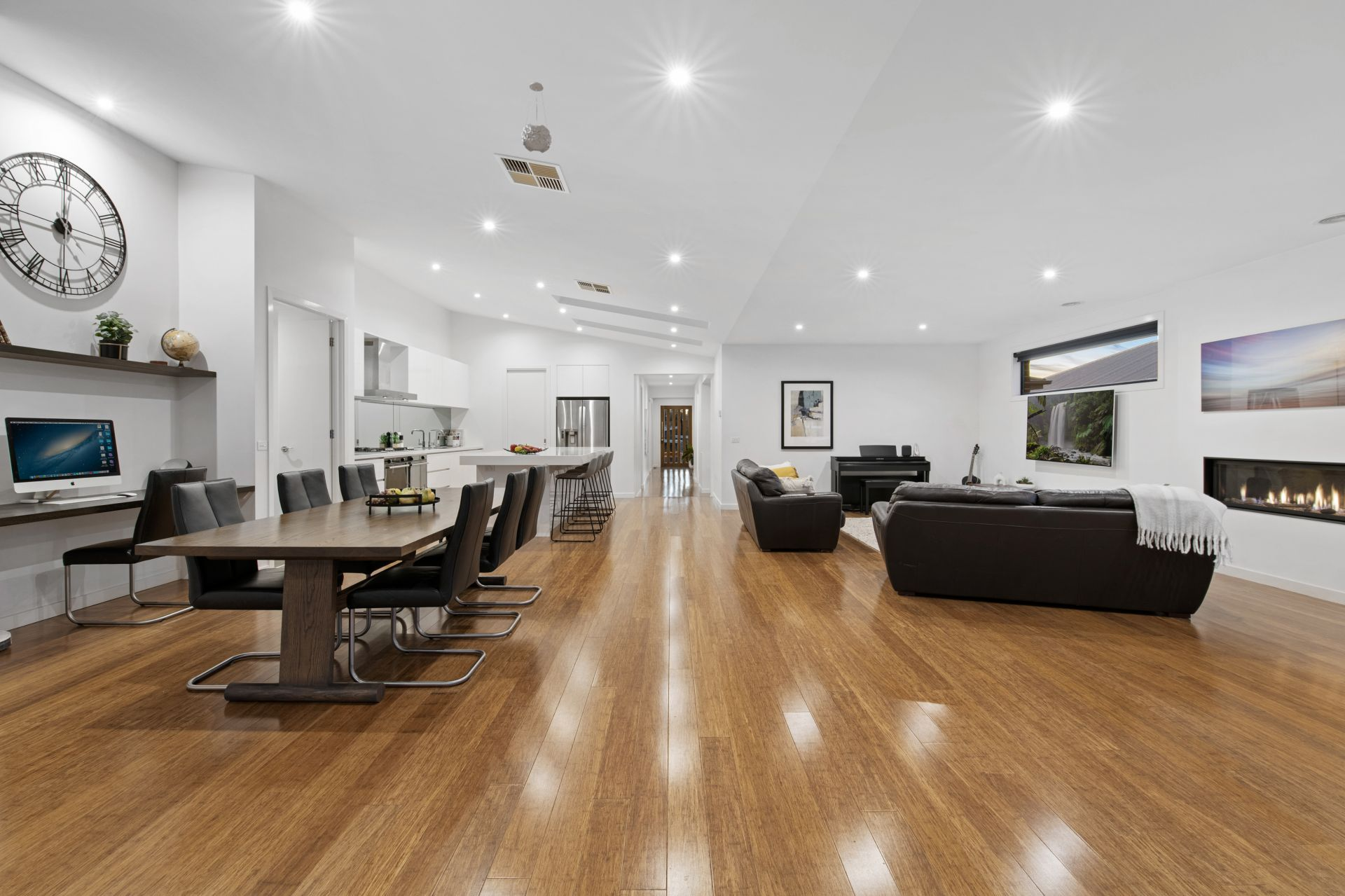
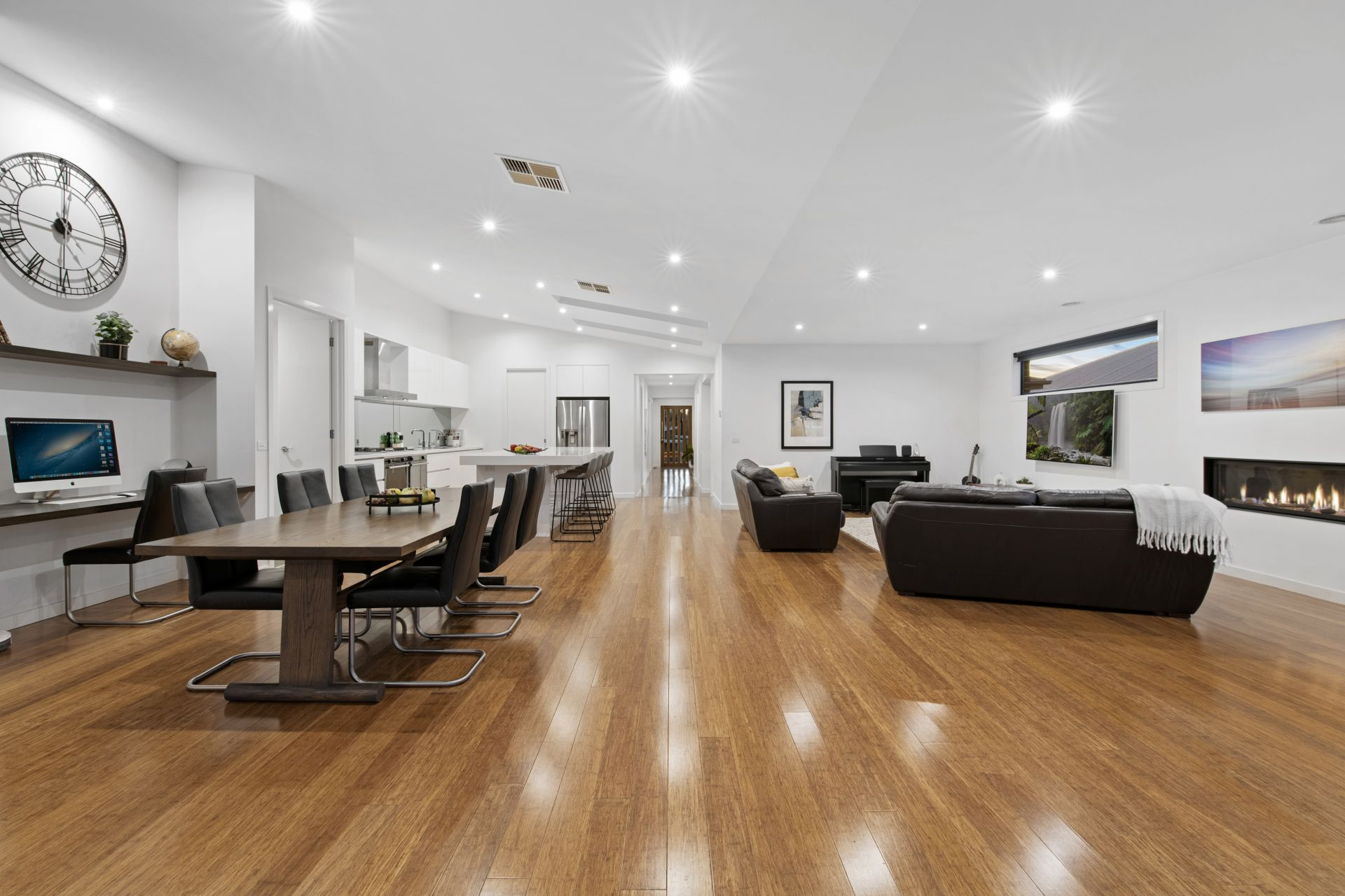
- pendant light (537, 117)
